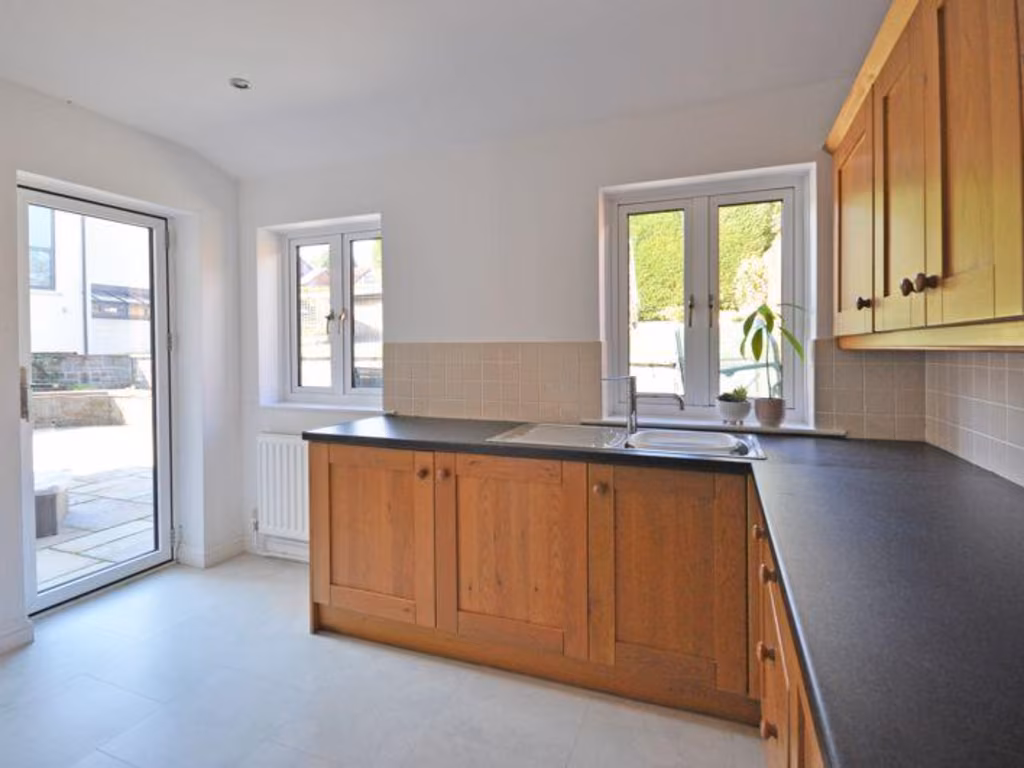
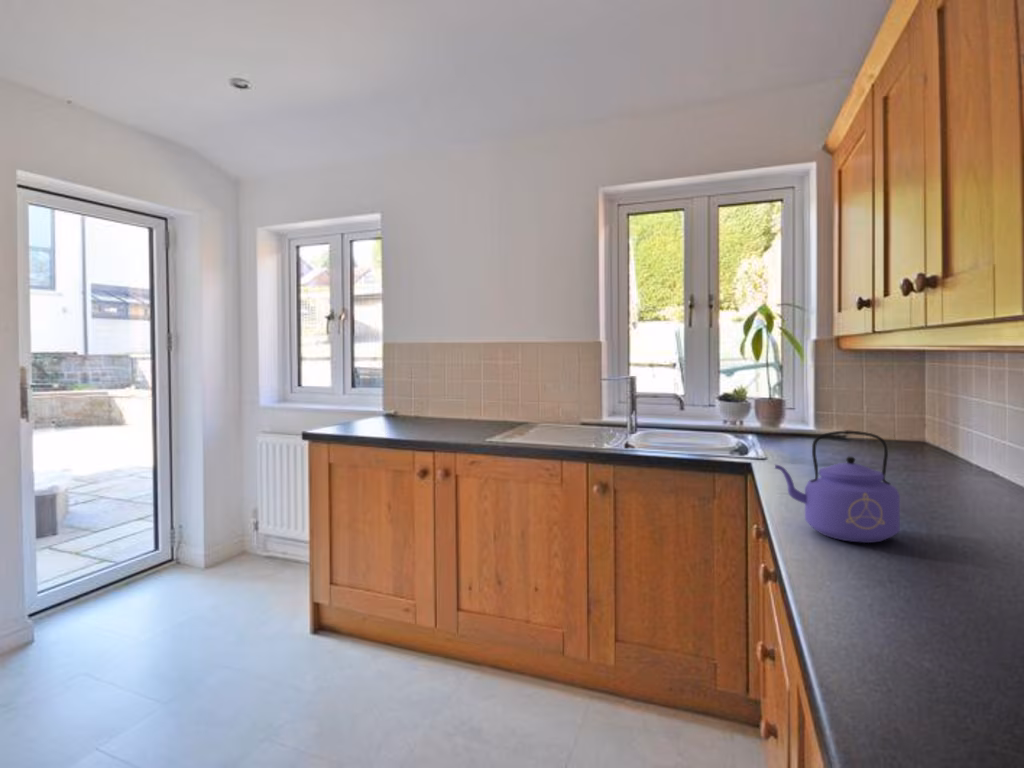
+ kettle (834, 481)
